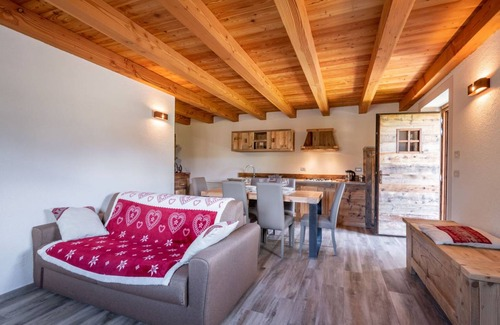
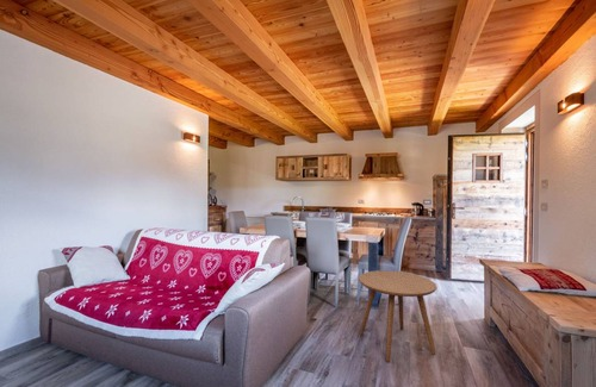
+ side table (392, 311)
